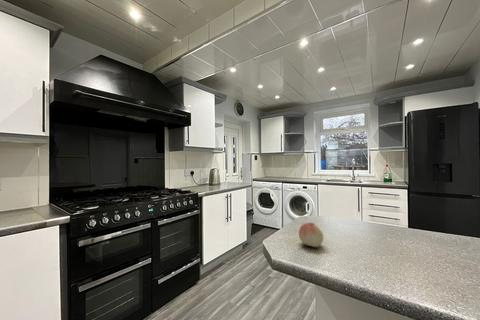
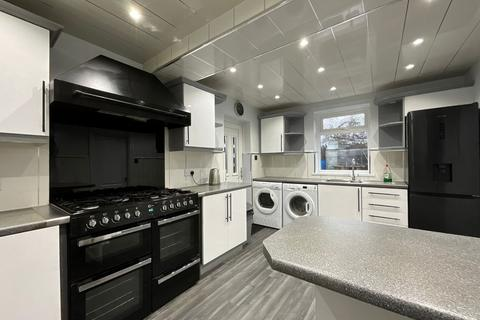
- fruit (311, 234)
